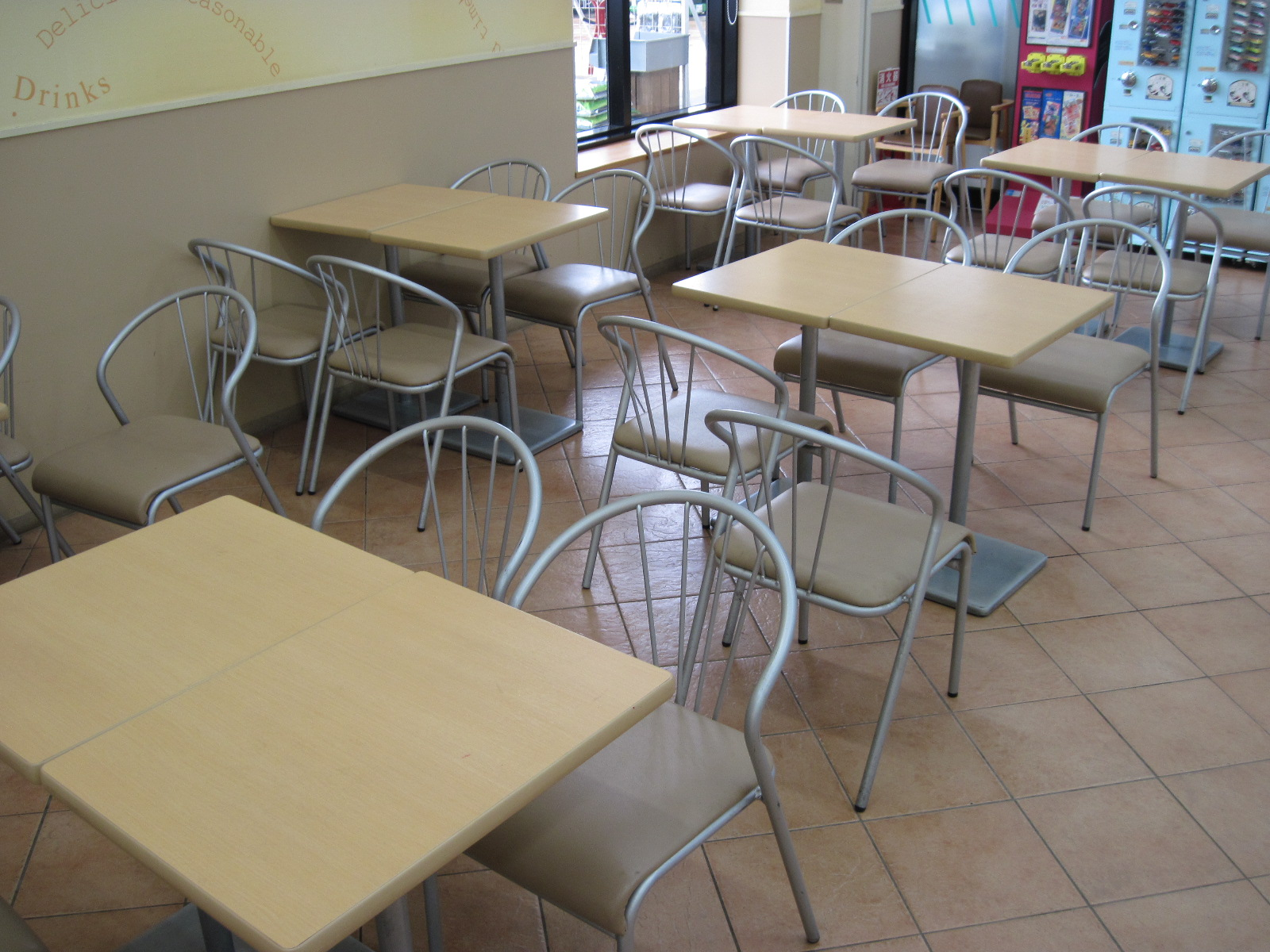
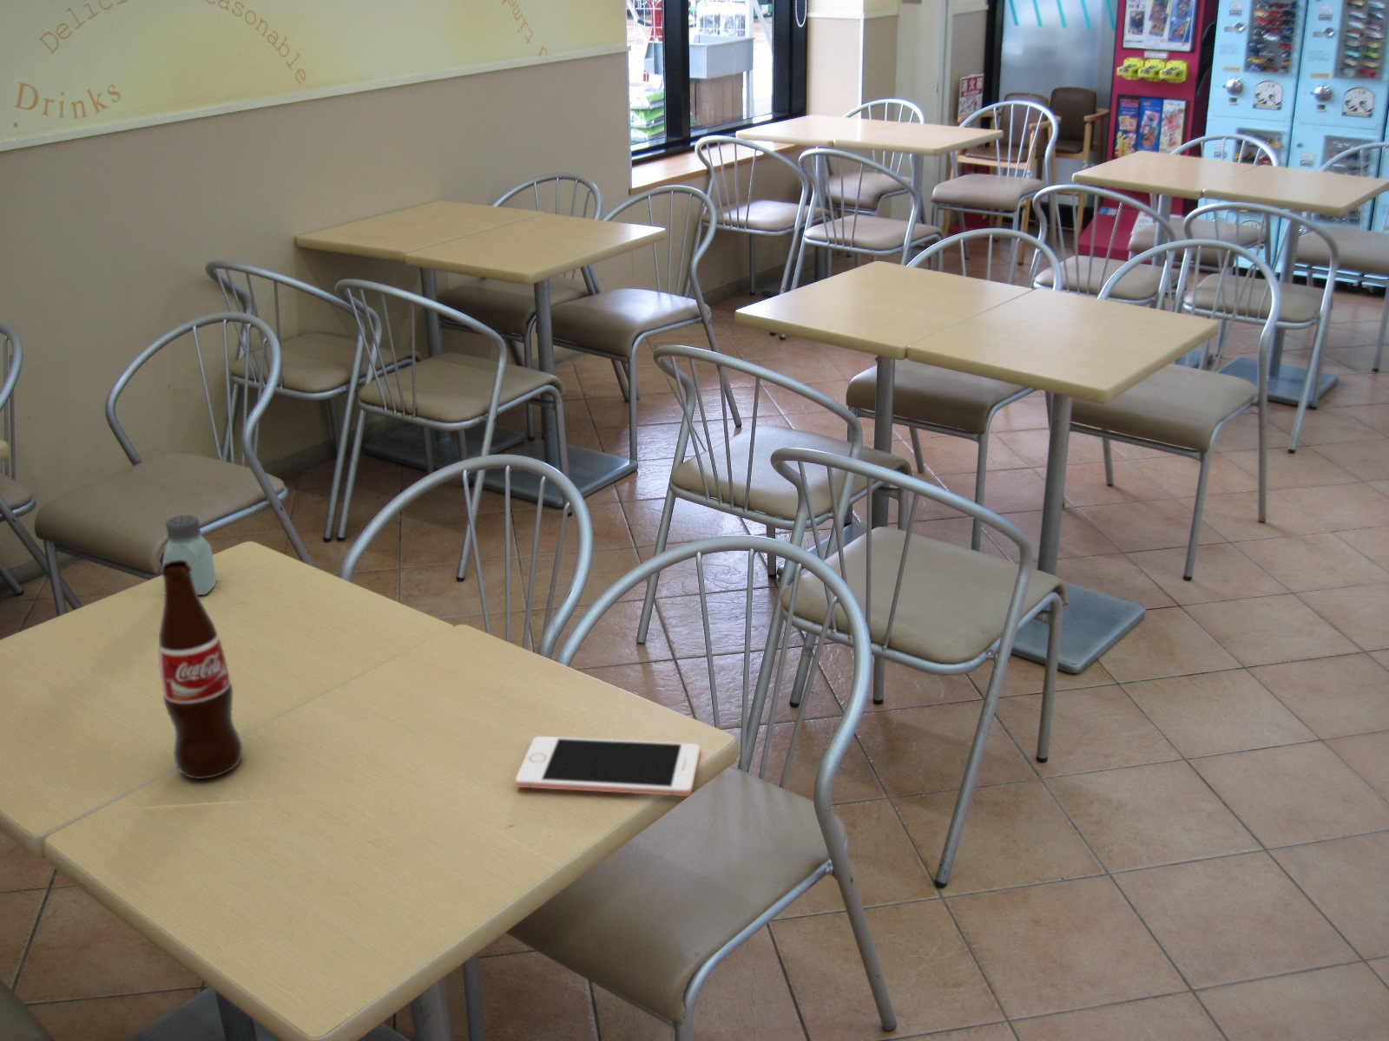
+ cell phone (609, 765)
+ bottle (194, 668)
+ saltshaker (187, 554)
